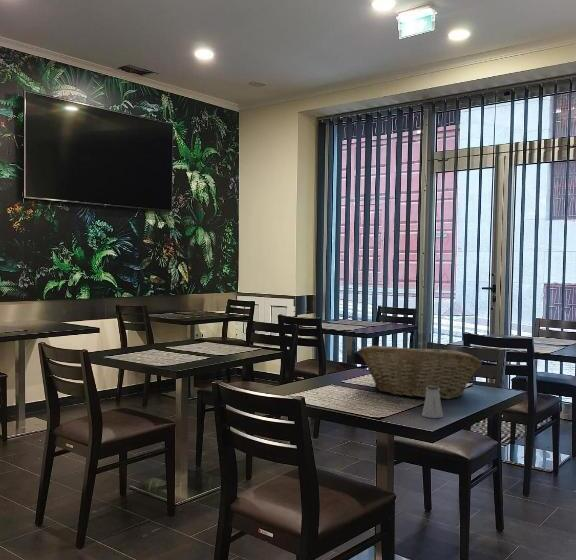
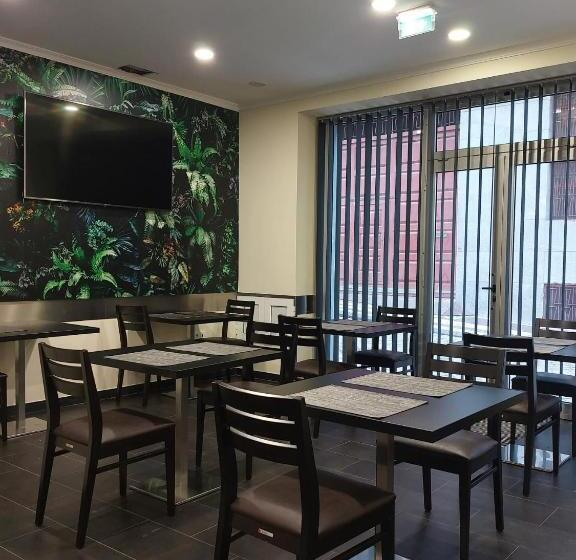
- fruit basket (417, 367)
- saltshaker (432, 400)
